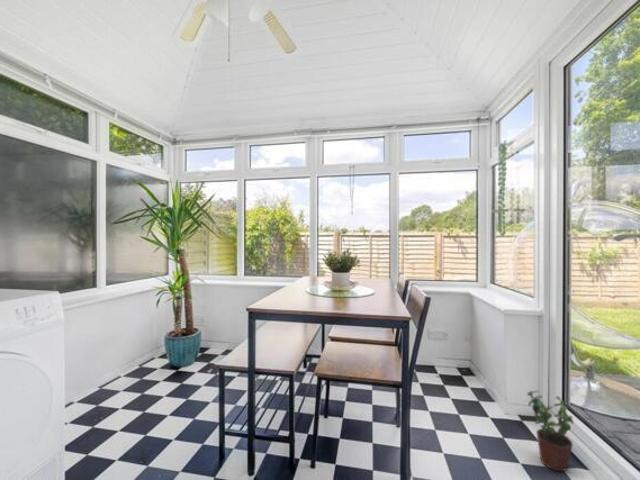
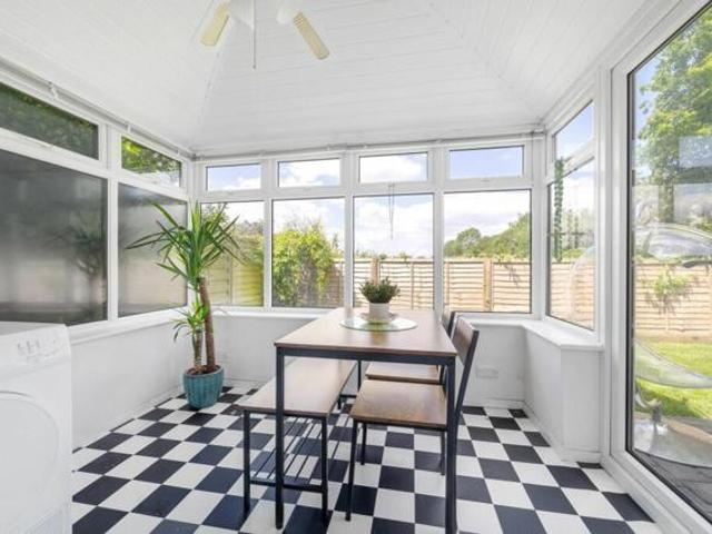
- potted plant (553, 429)
